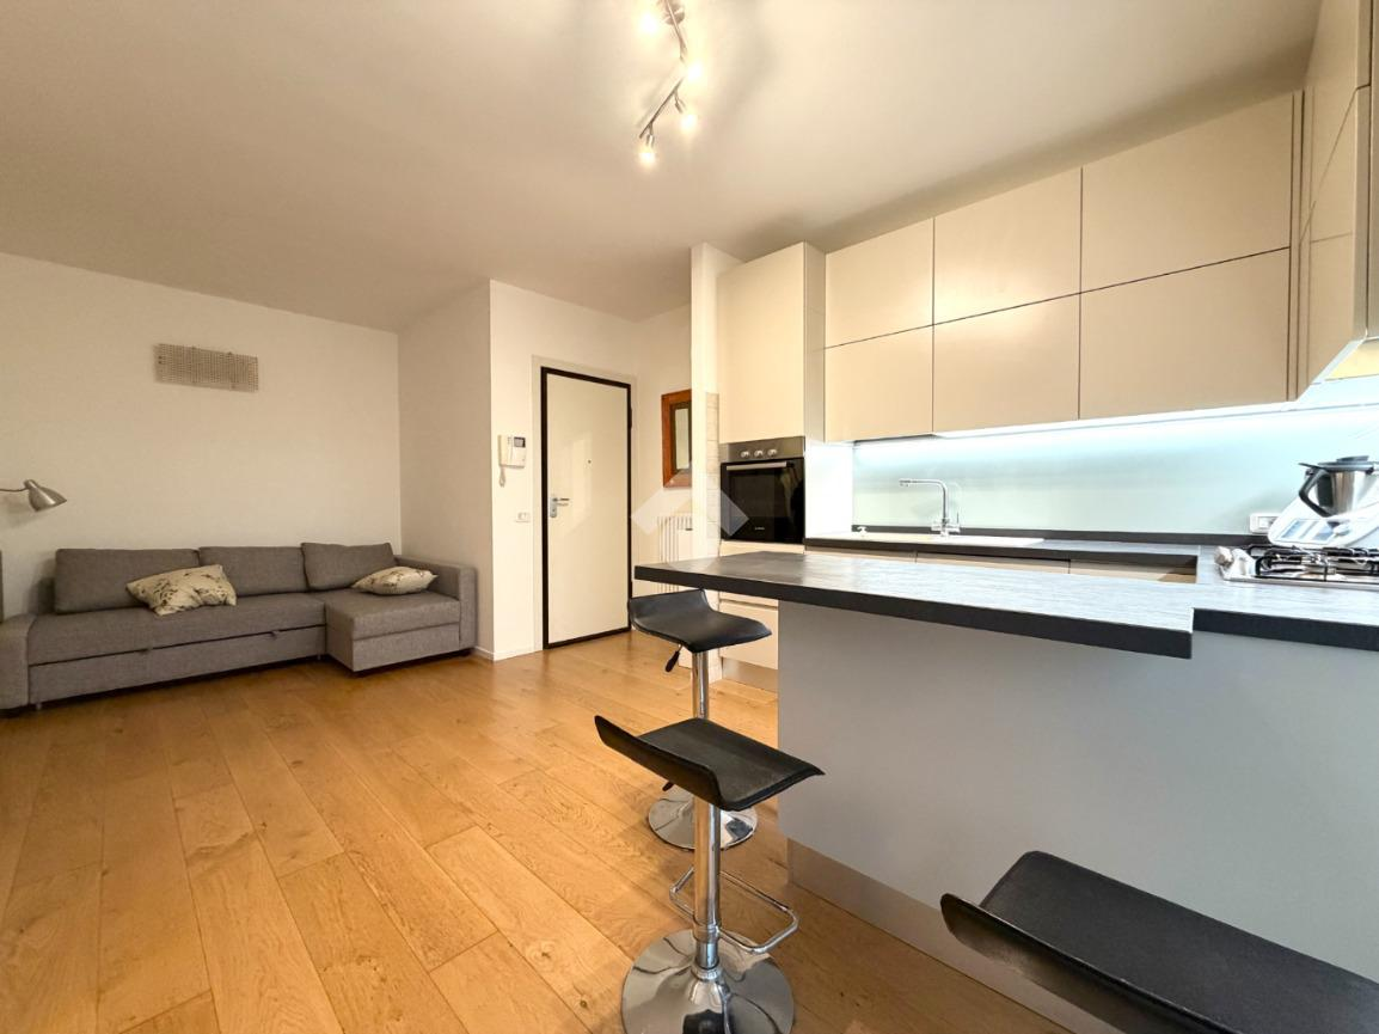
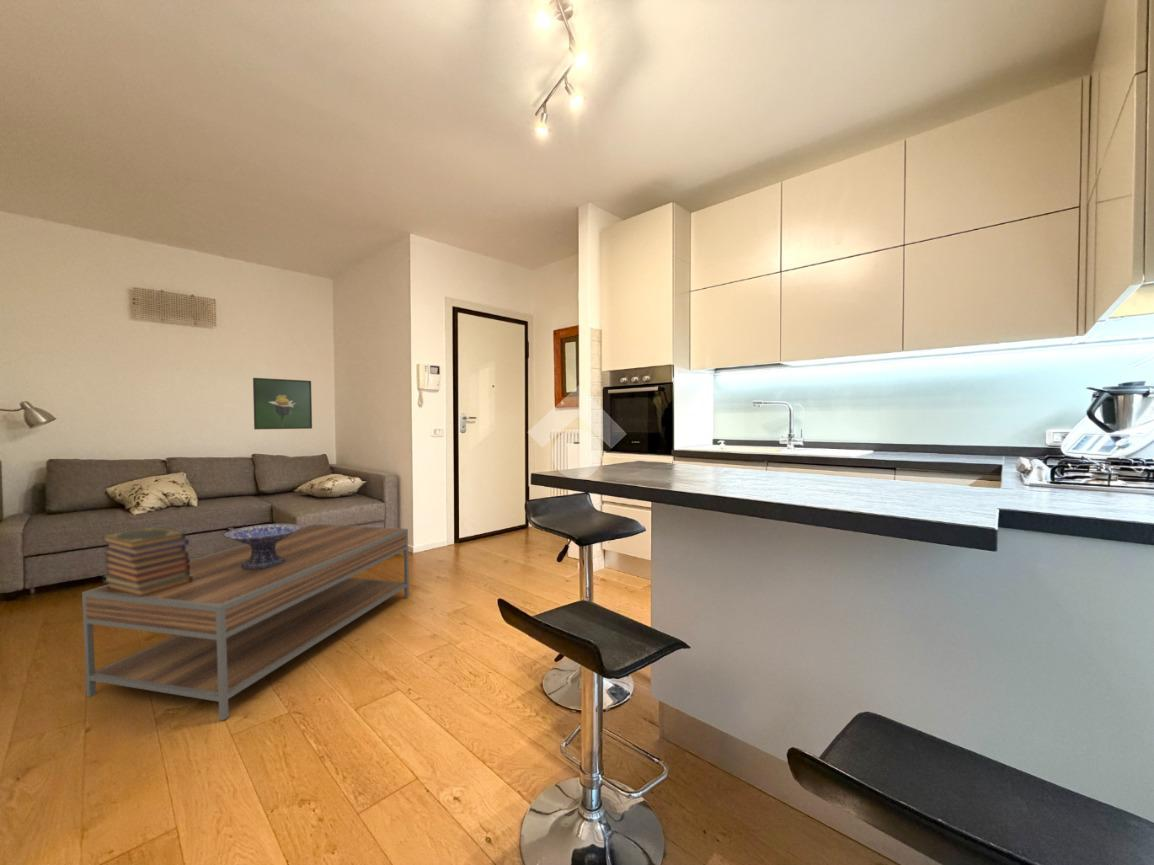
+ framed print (283, 404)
+ coffee table (278, 594)
+ decorative bowl (263, 545)
+ book stack (146, 558)
